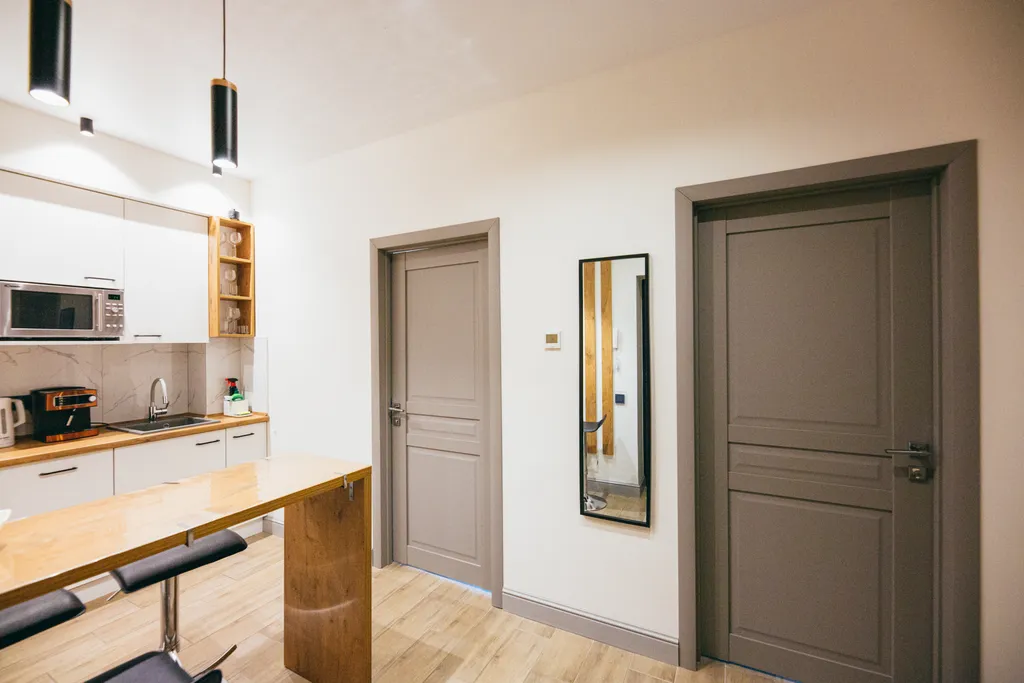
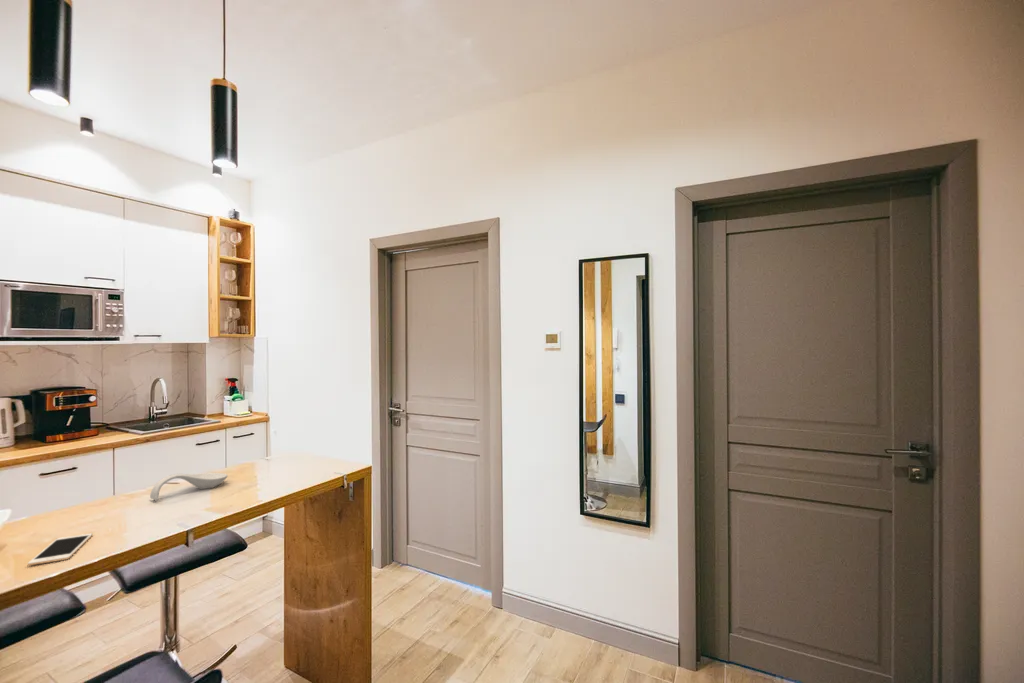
+ spoon rest (191, 481)
+ cell phone (62, 548)
